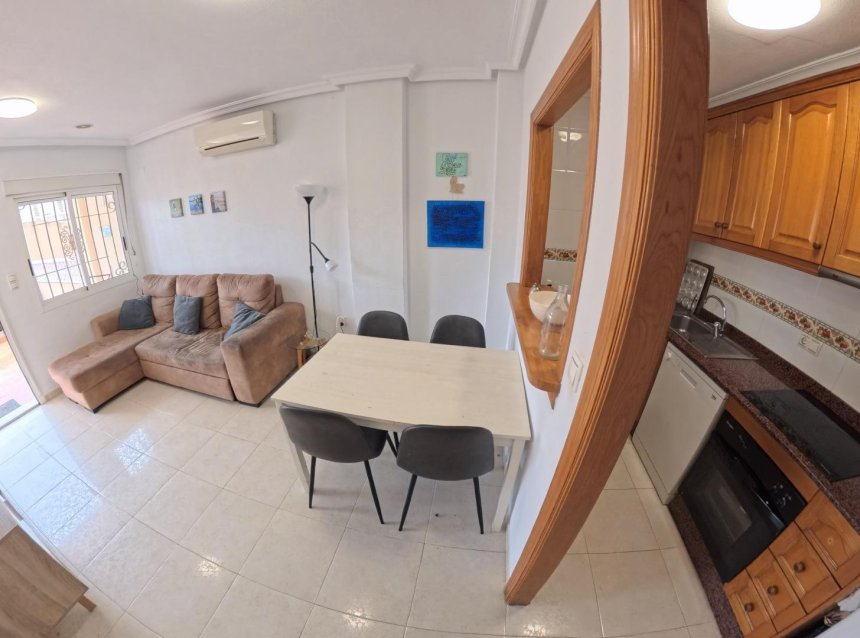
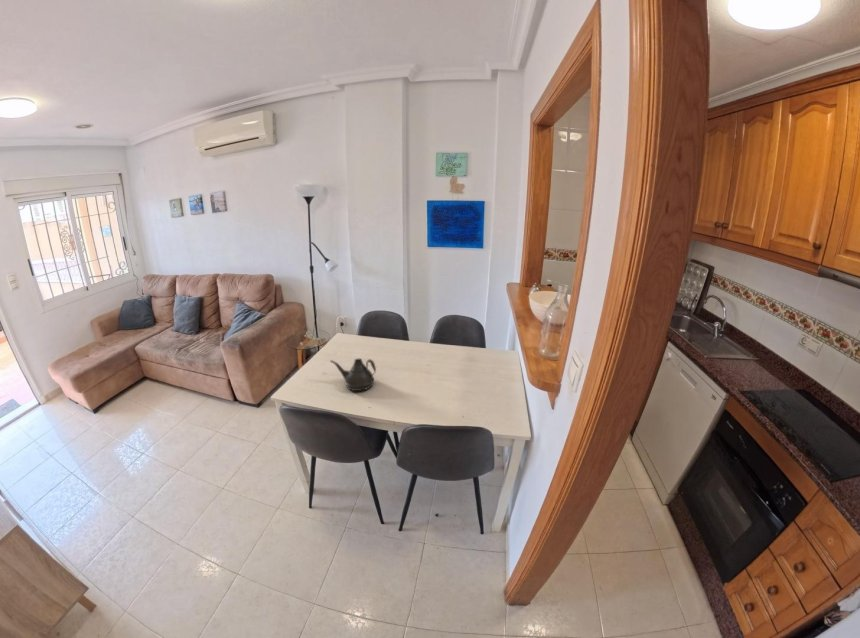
+ teapot (353, 372)
